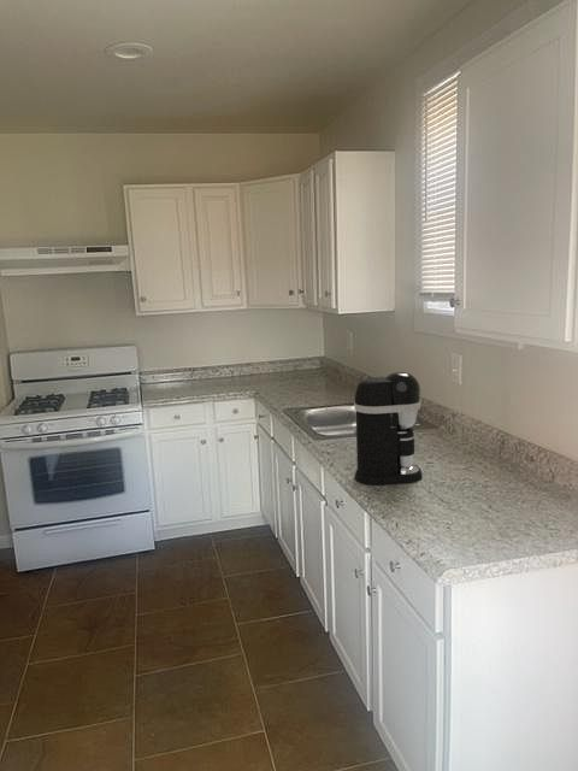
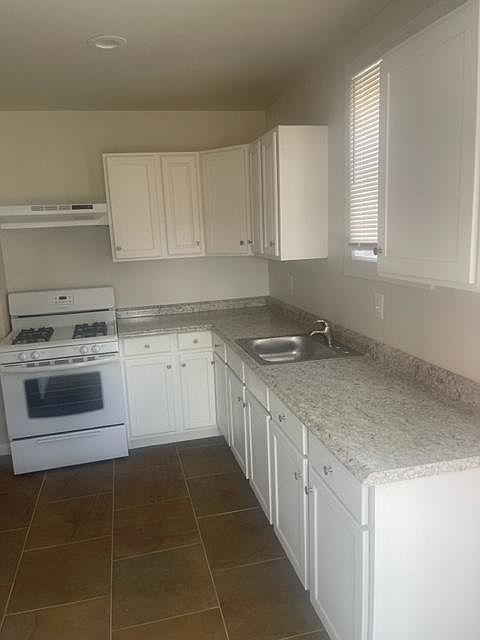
- coffee maker (387, 425)
